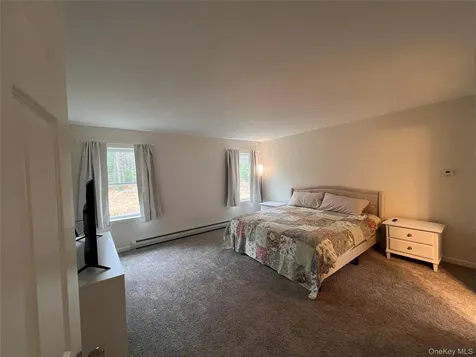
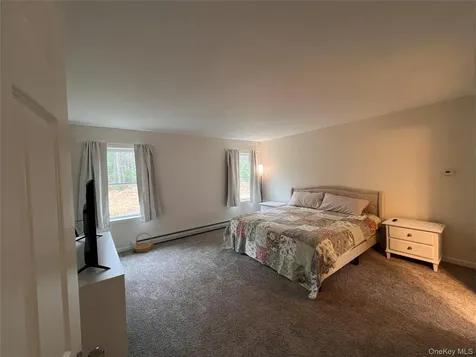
+ basket (145, 242)
